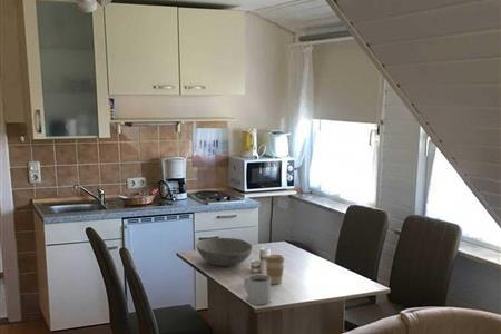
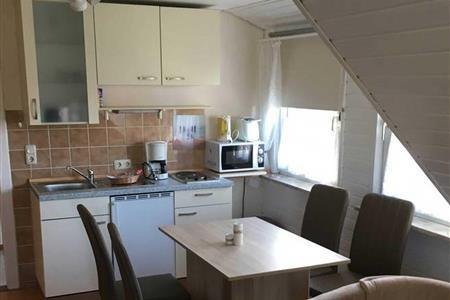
- mug (255, 287)
- coffee cup (274, 268)
- bowl (224, 253)
